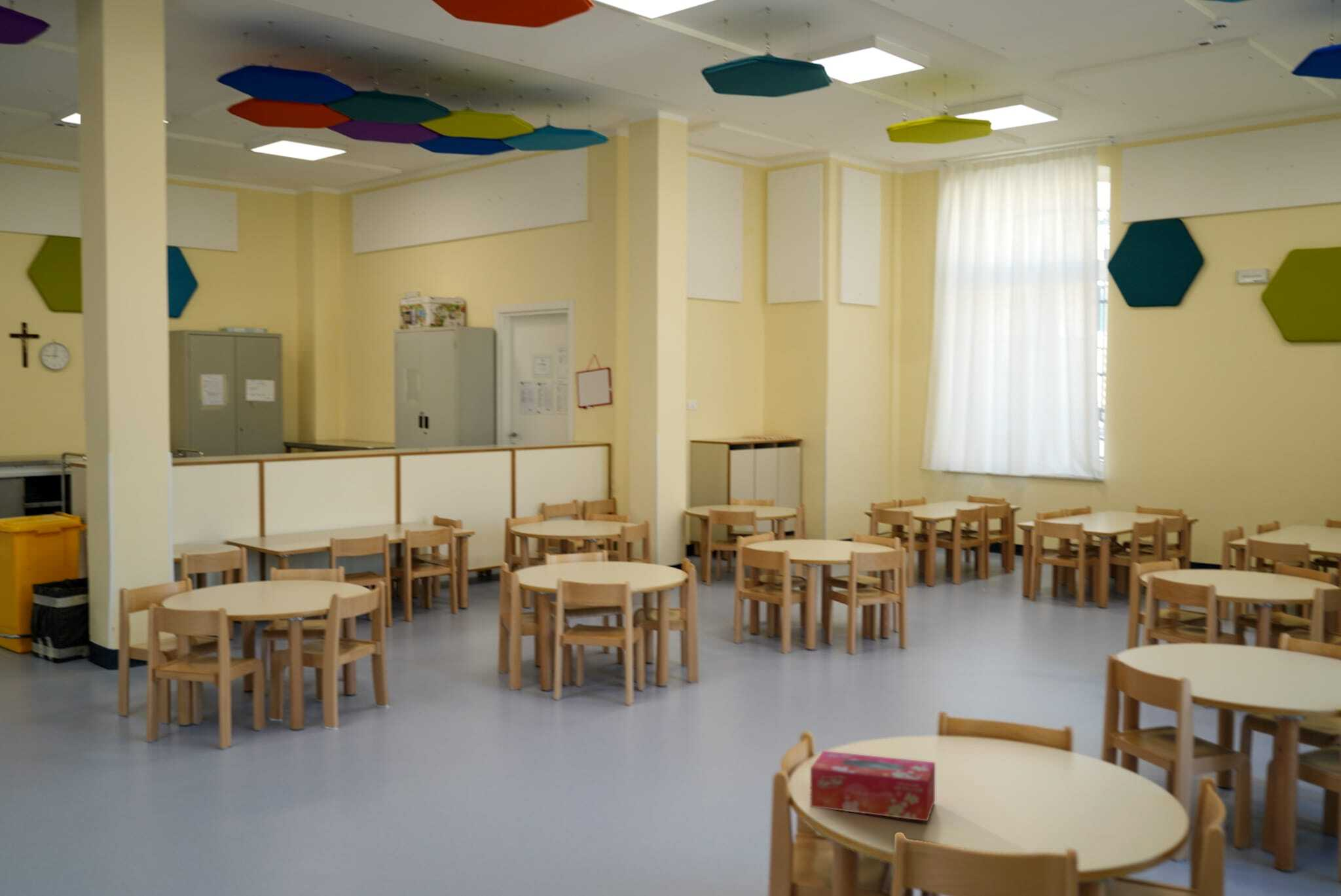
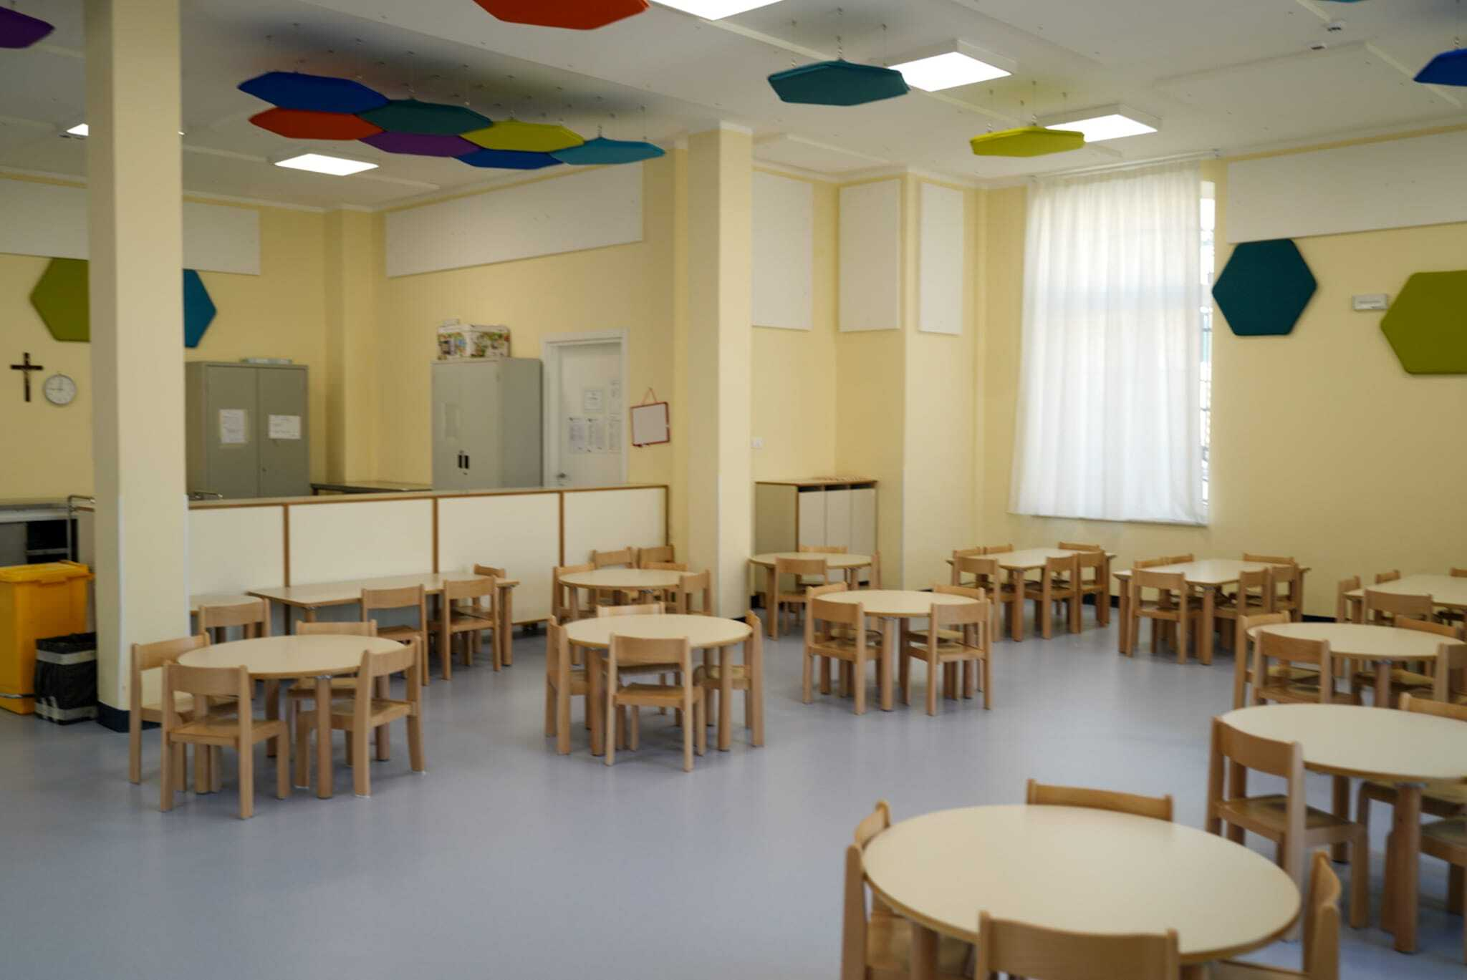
- tissue box (873, 784)
